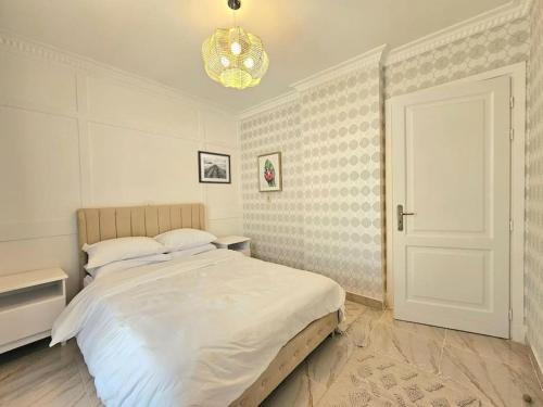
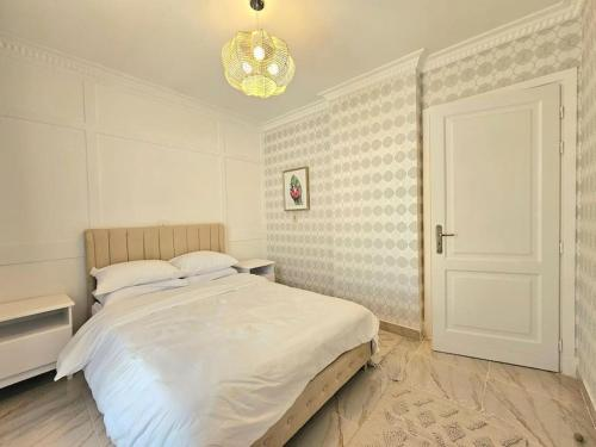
- wall art (215, 168)
